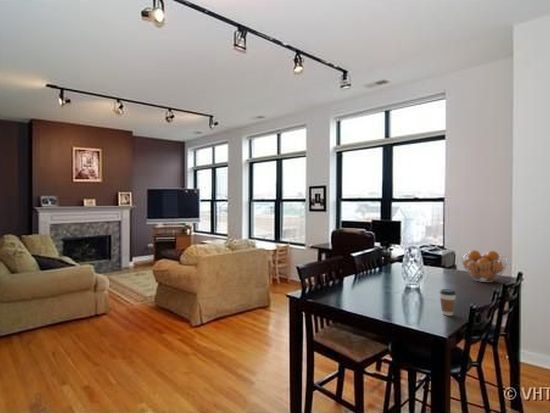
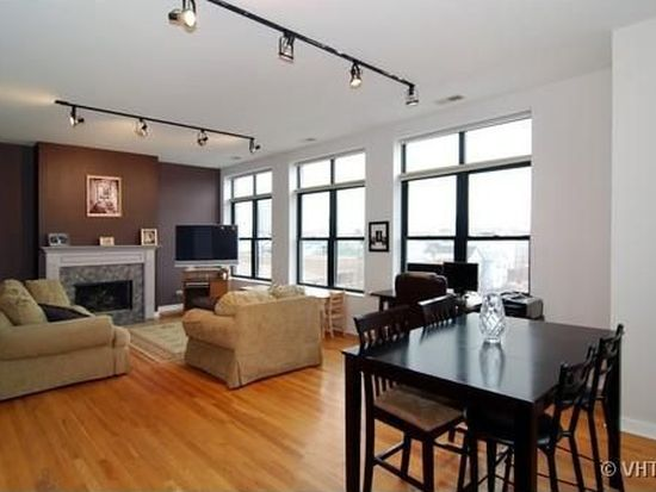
- coffee cup (447, 302)
- fruit basket (483, 265)
